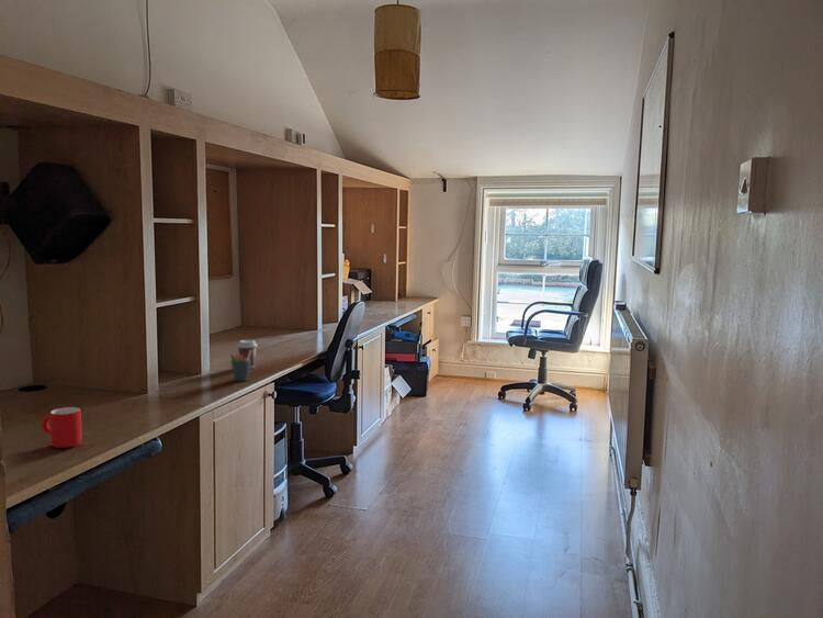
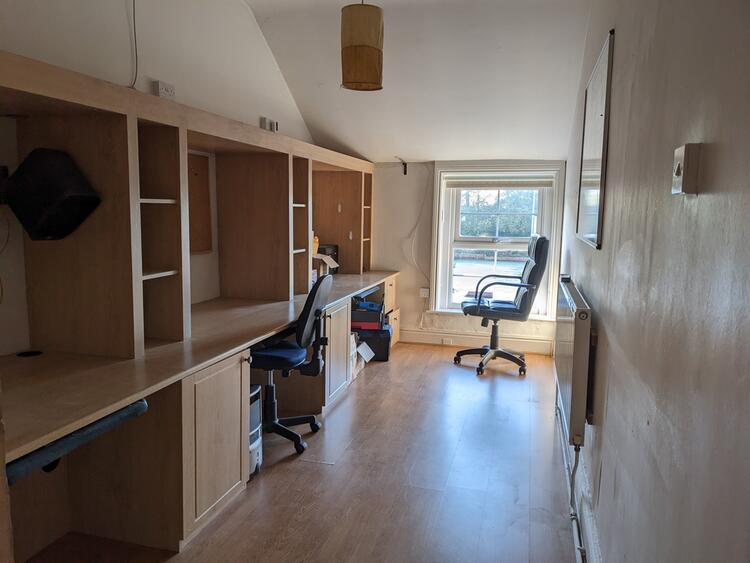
- mug (59, 427)
- pen holder (240, 364)
- coffee cup (247, 353)
